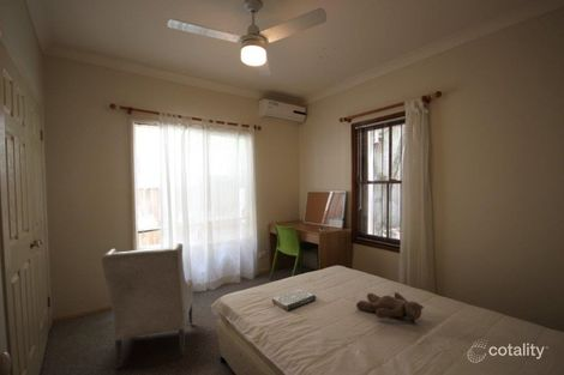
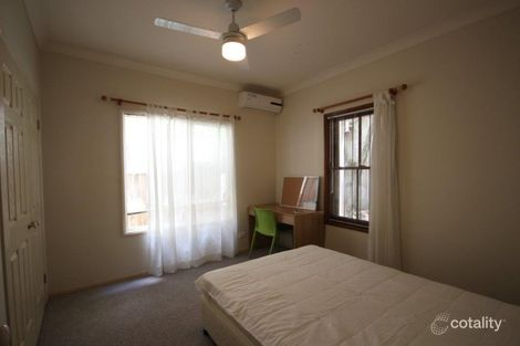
- teddy bear (389, 304)
- armchair (151, 295)
- book (294, 298)
